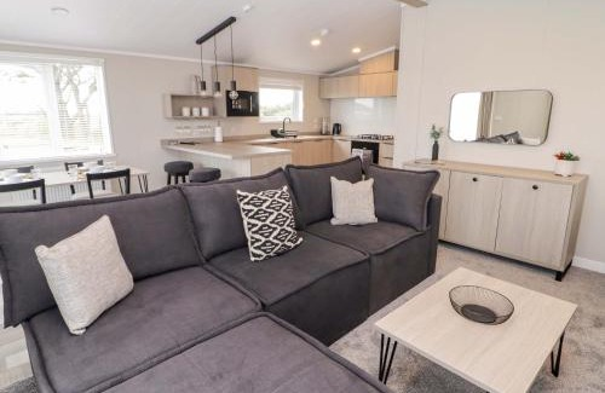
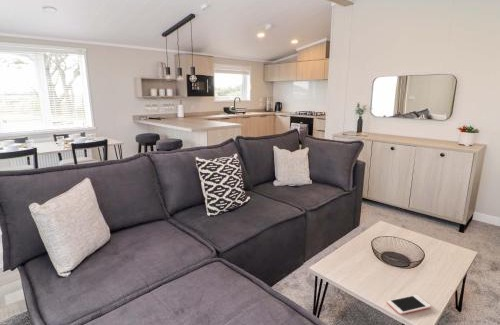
+ cell phone (408, 304)
